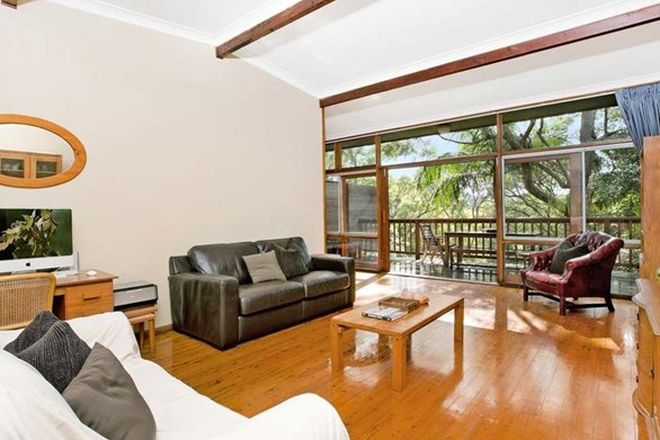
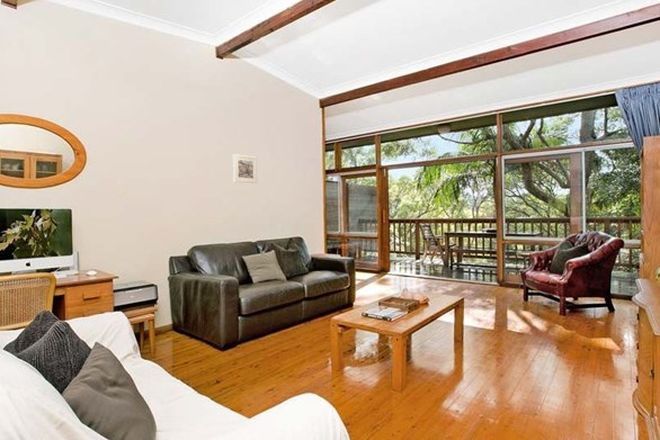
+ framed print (245, 169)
